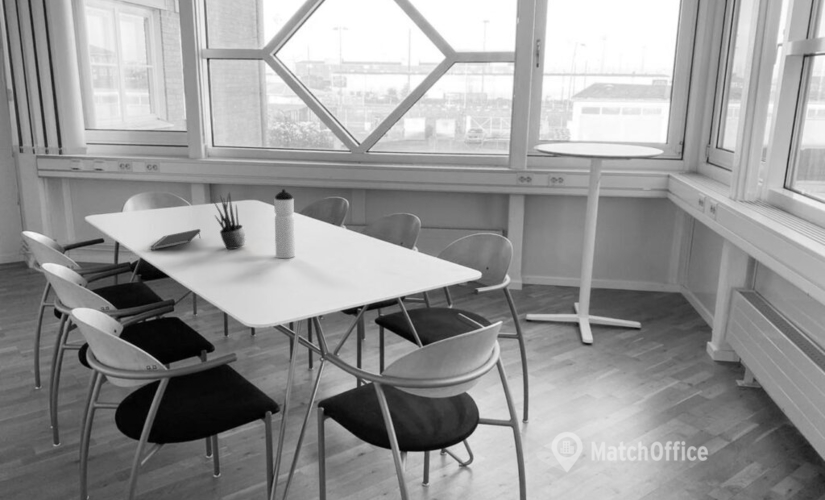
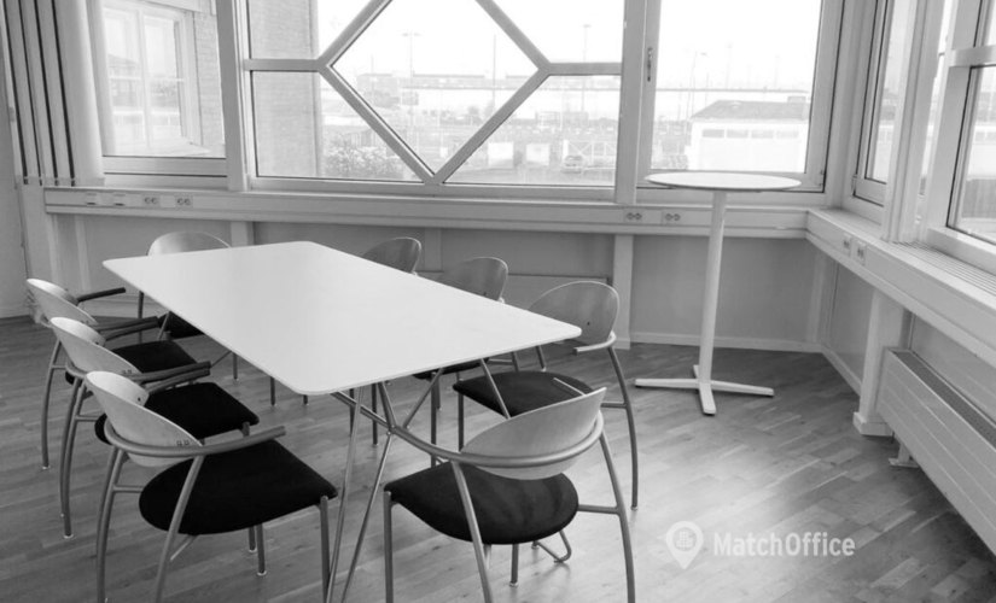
- notepad (176, 239)
- water bottle (284, 223)
- potted plant (229, 219)
